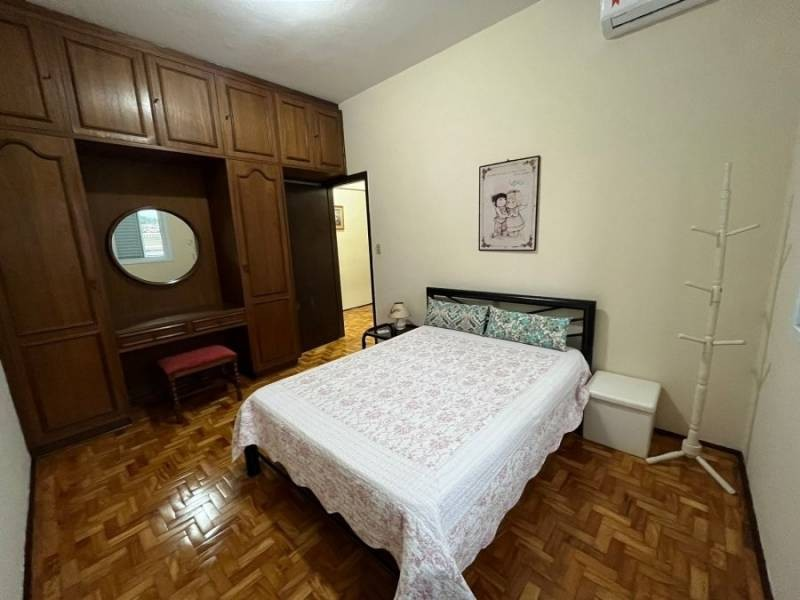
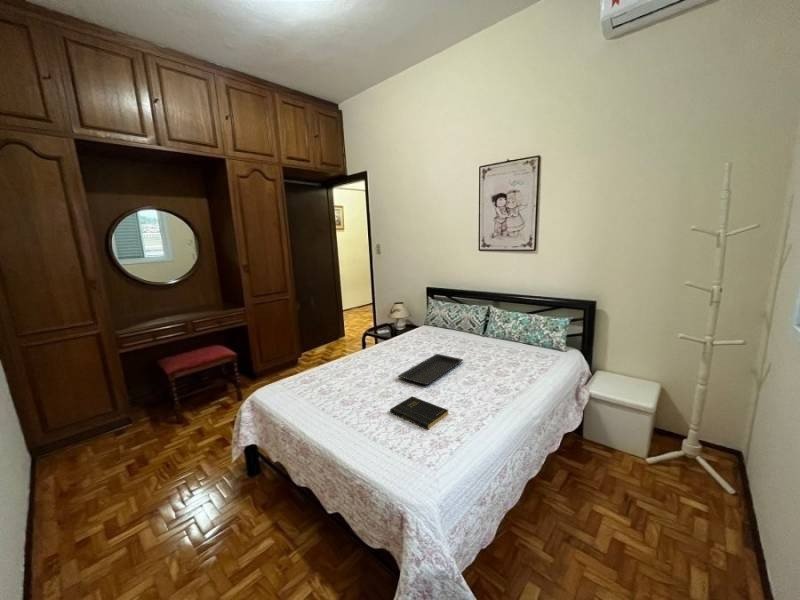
+ book (420, 412)
+ serving tray (432, 369)
